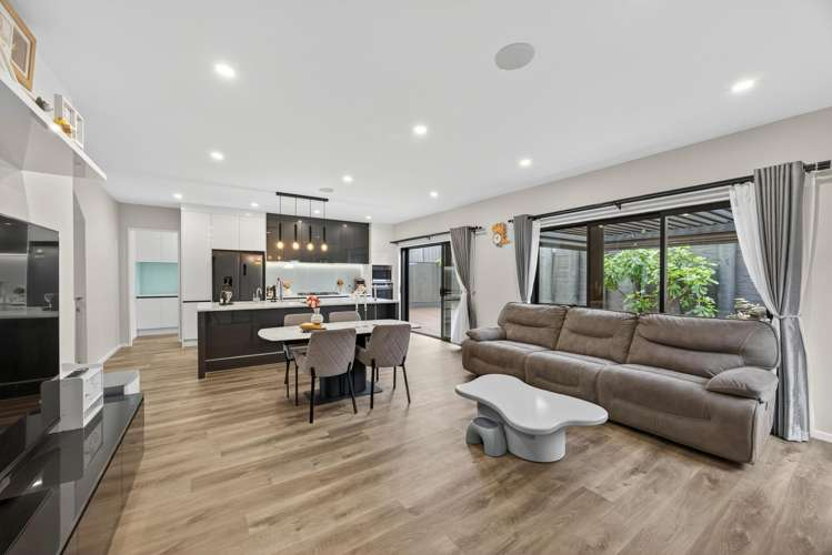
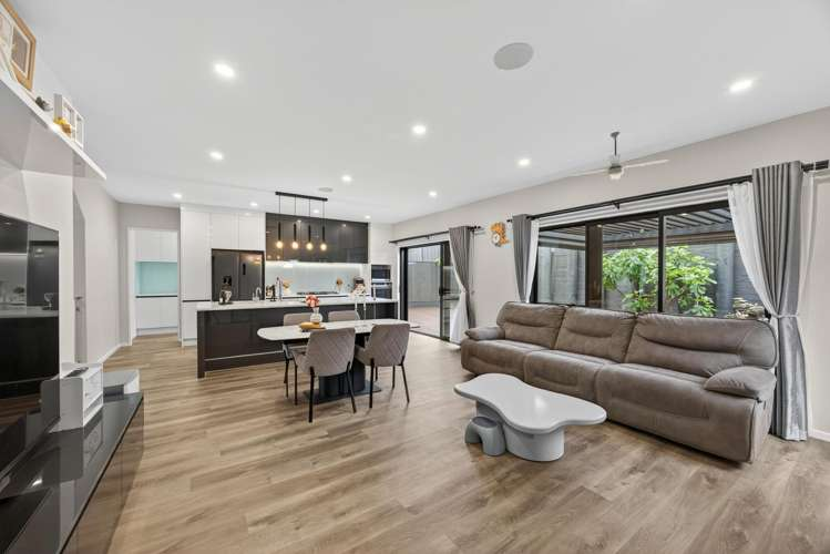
+ ceiling fan (615, 154)
